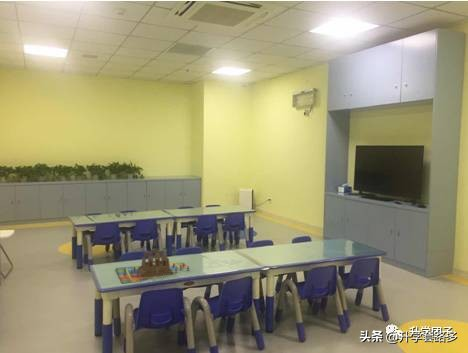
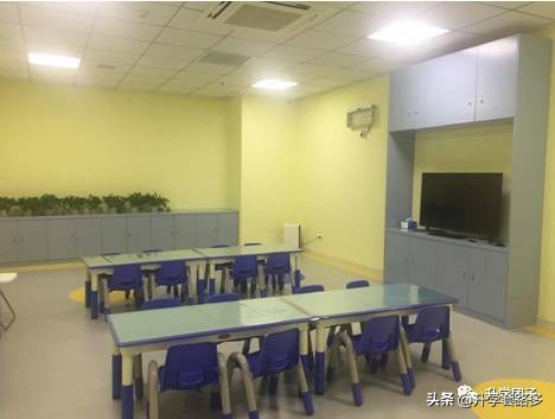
- board game (155, 261)
